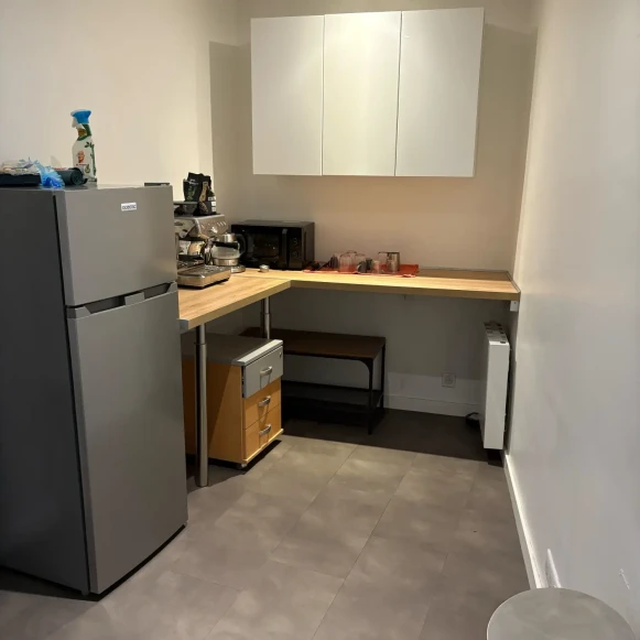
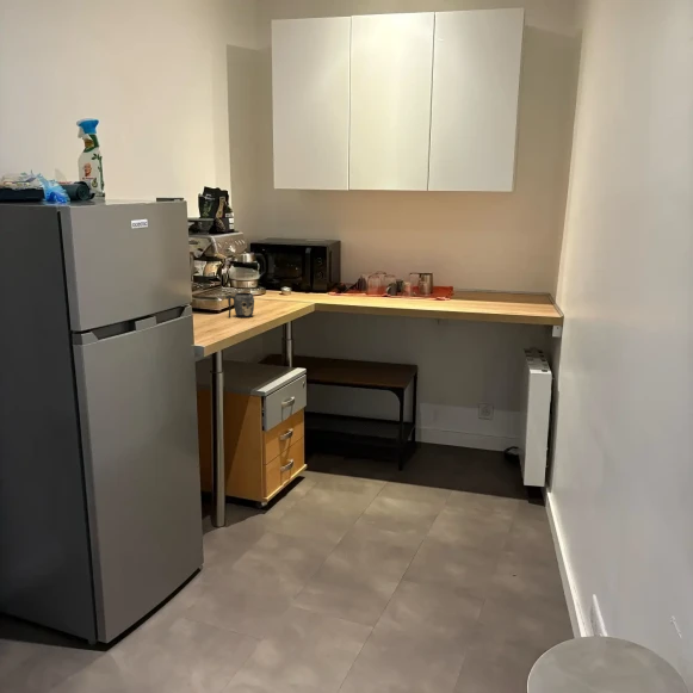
+ mug (240, 304)
